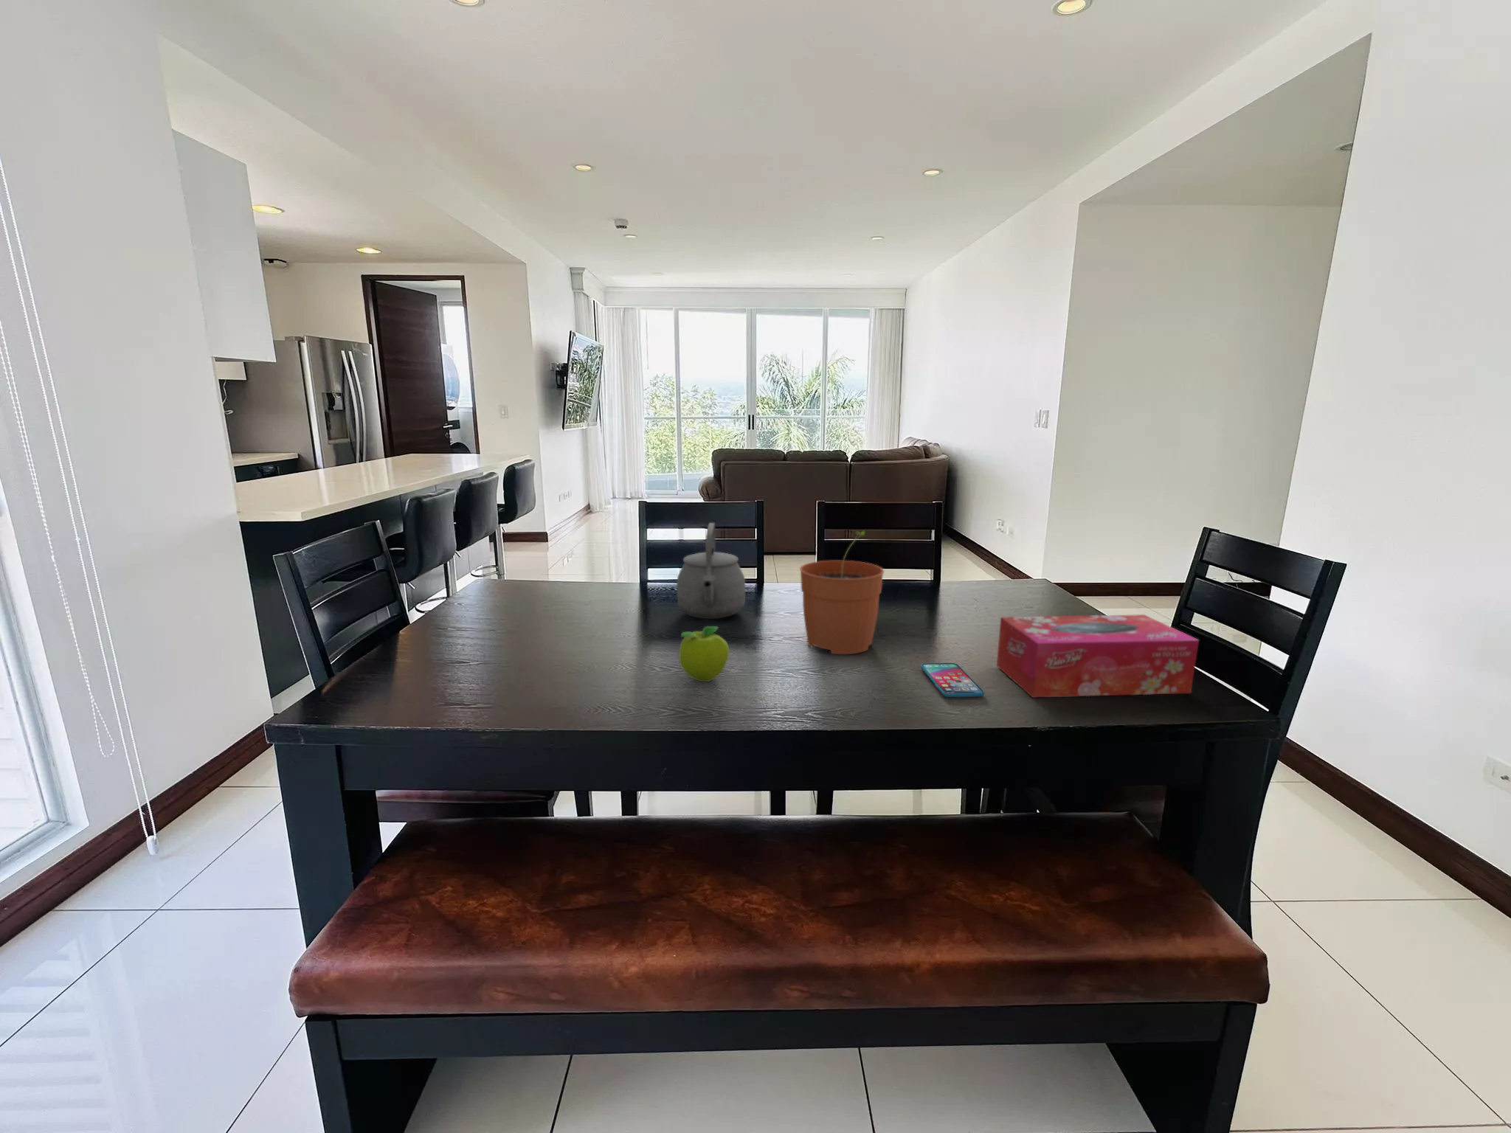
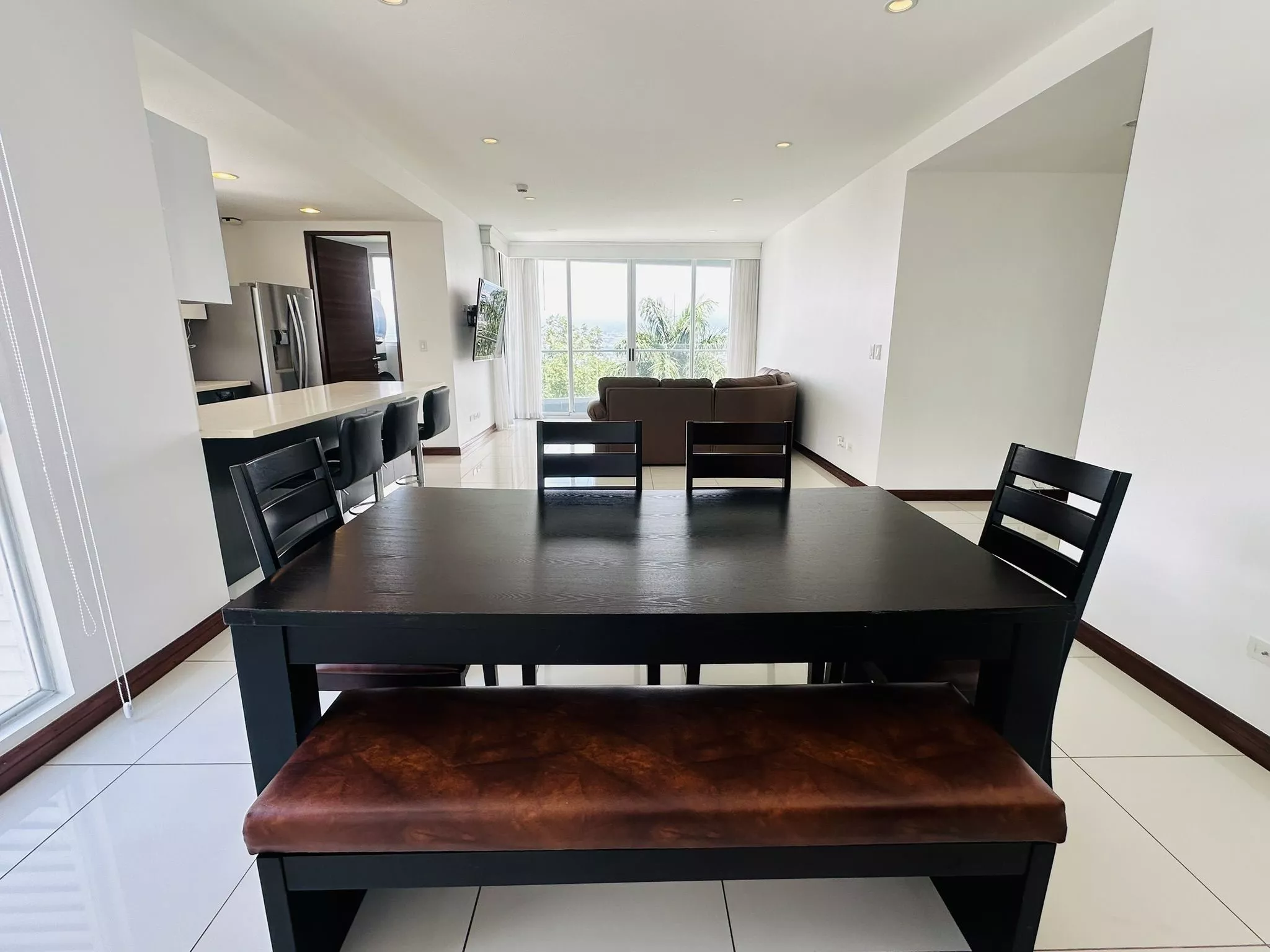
- plant pot (840, 587)
- fruit (703, 653)
- tissue box (1091, 653)
- smartphone (951, 680)
- tea kettle (710, 572)
